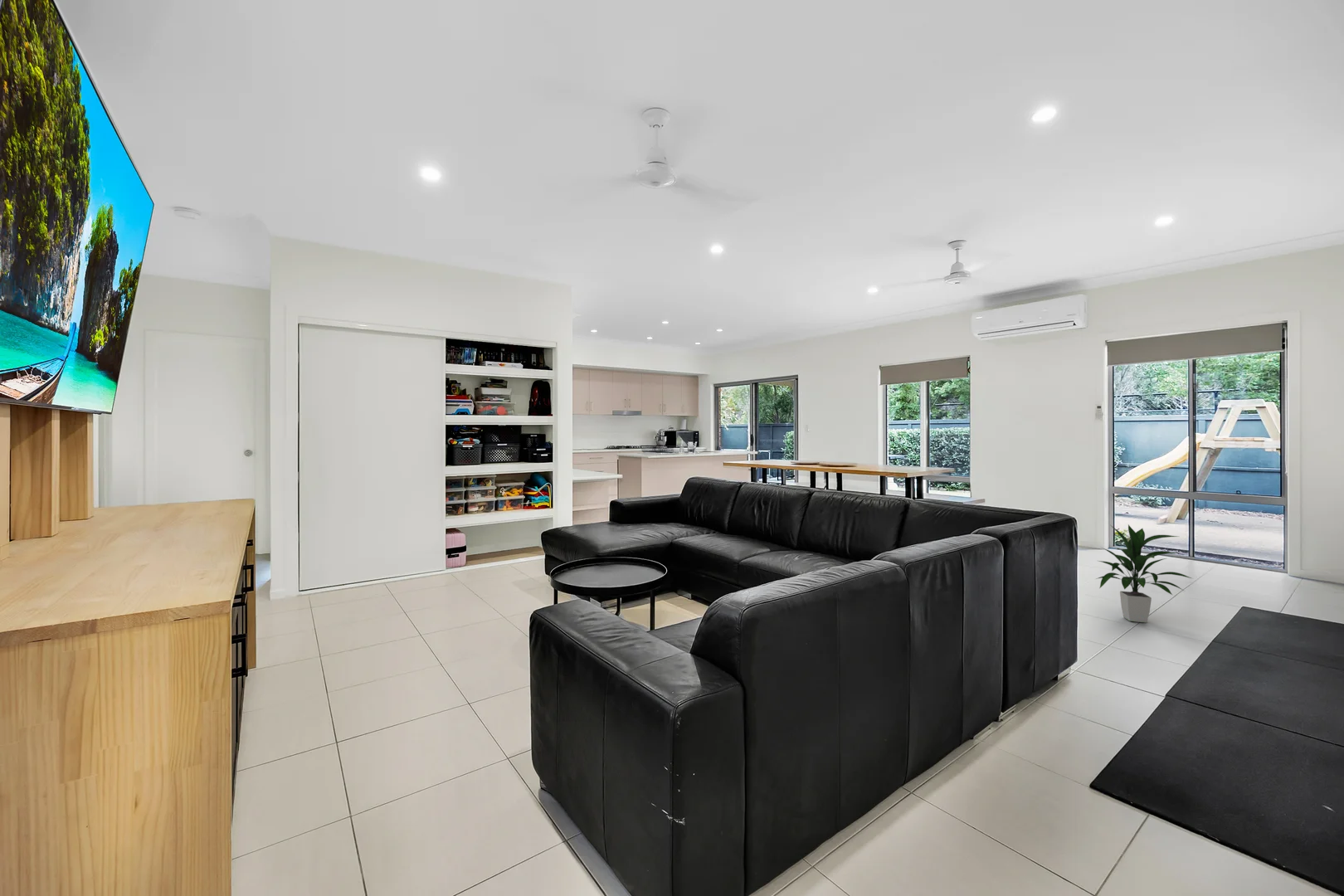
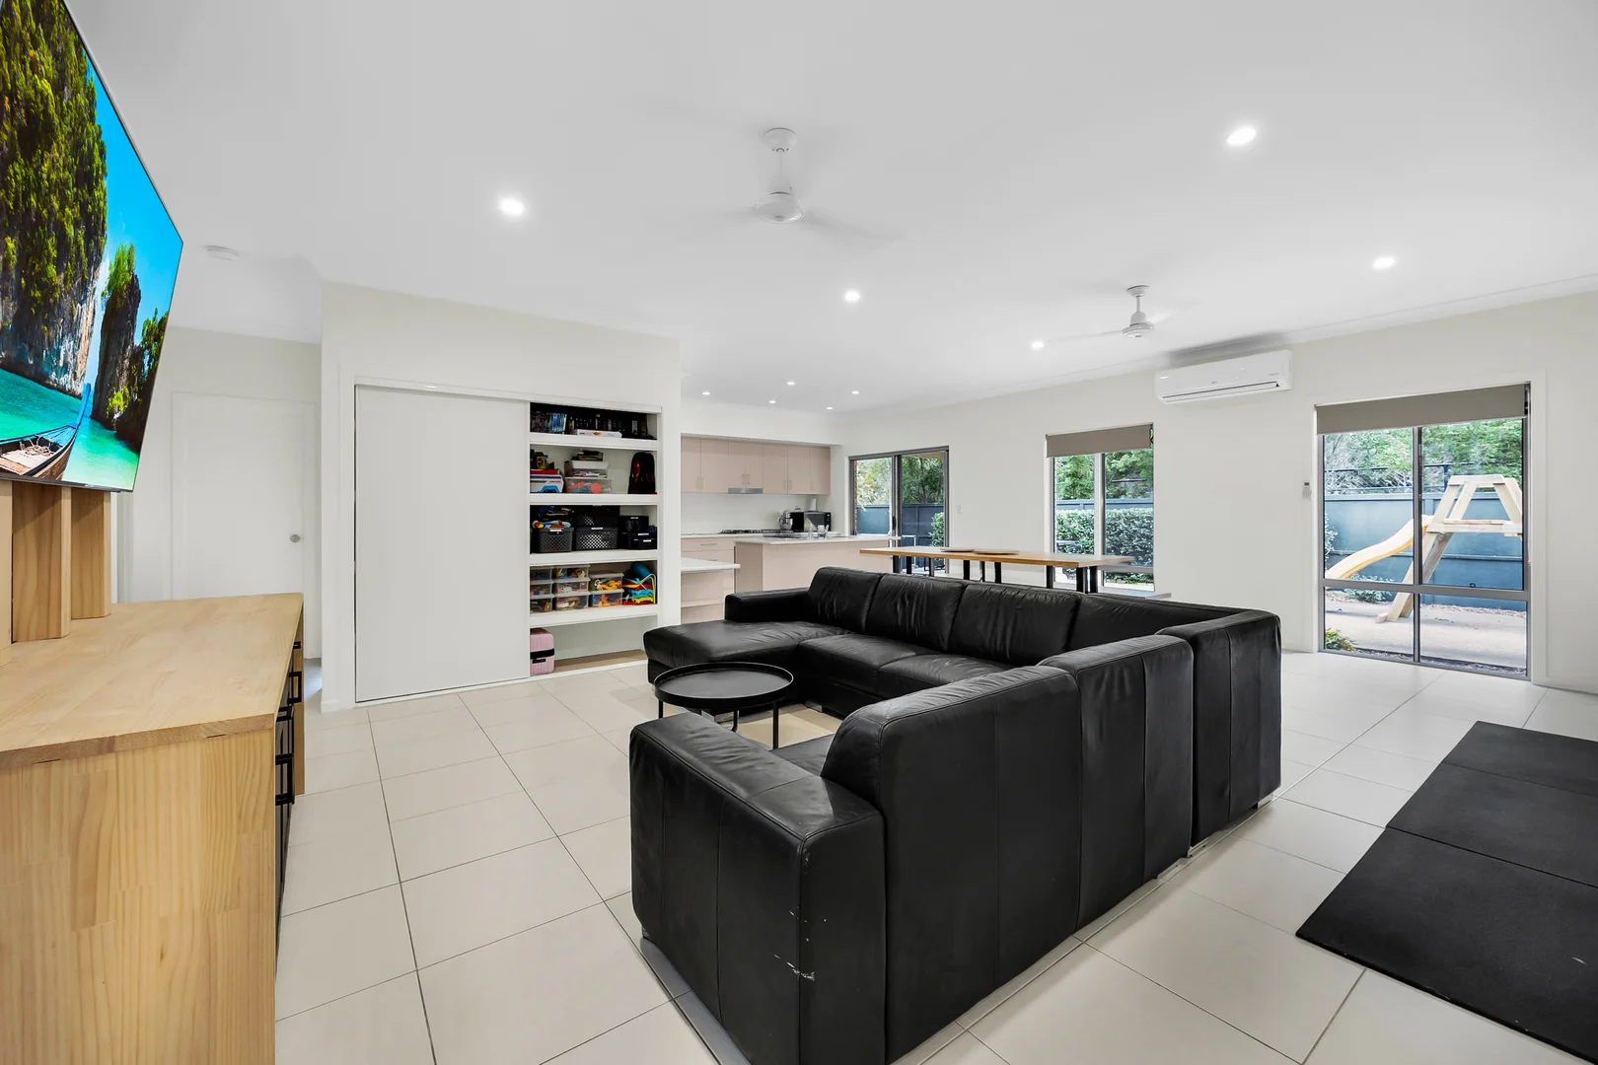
- indoor plant (1137, 571)
